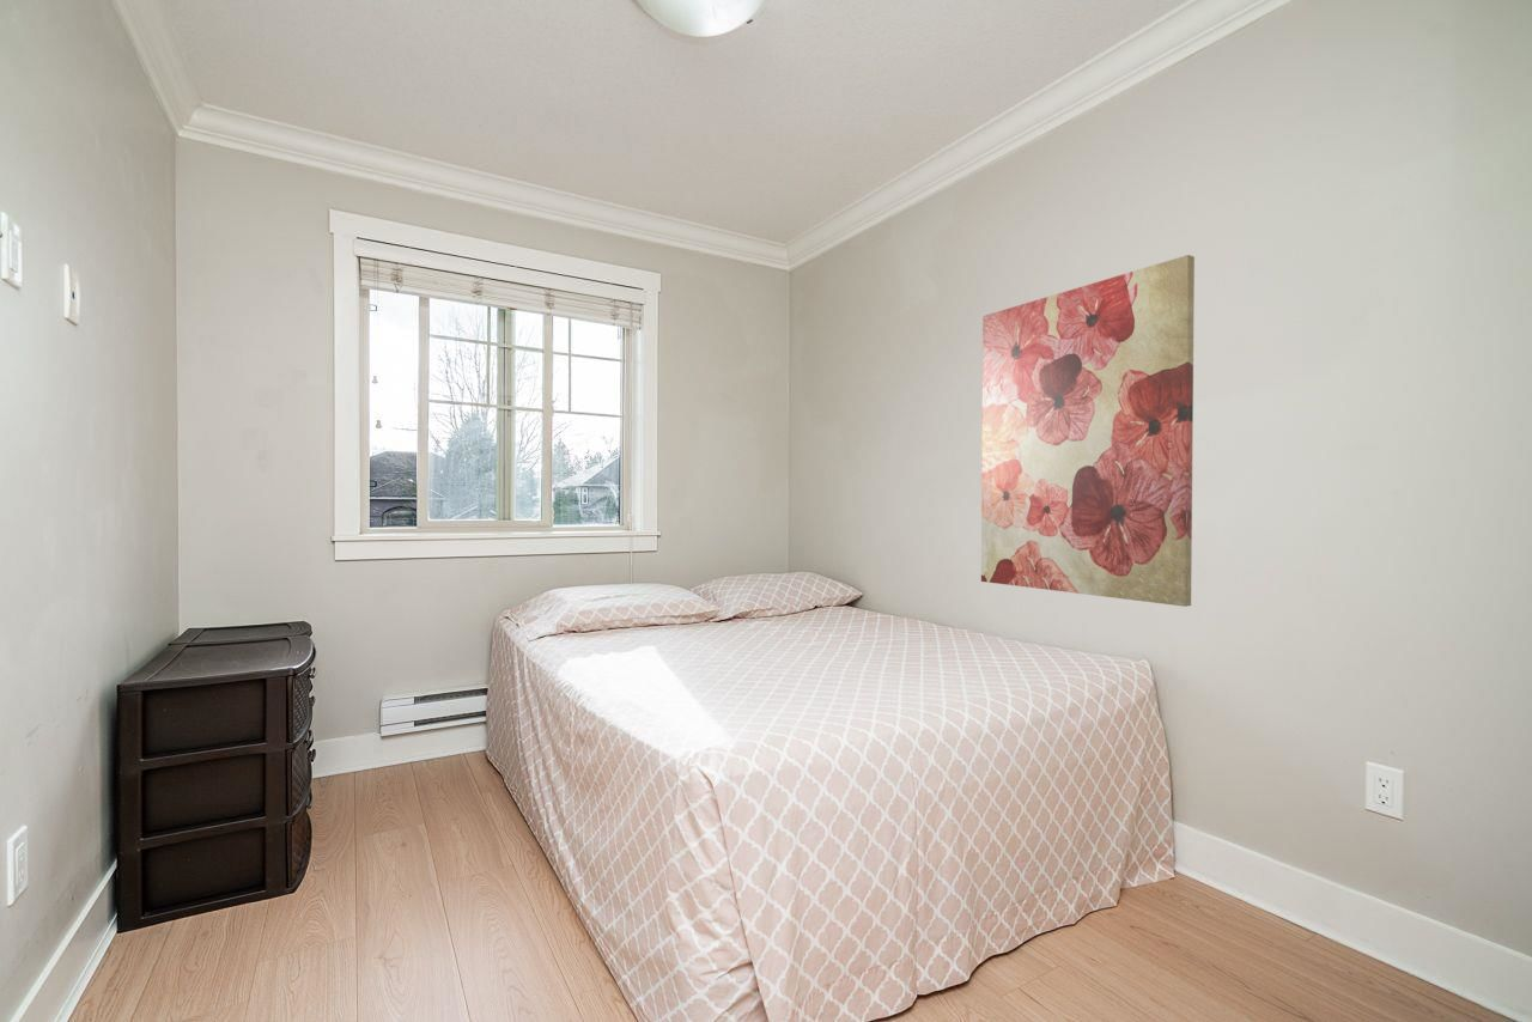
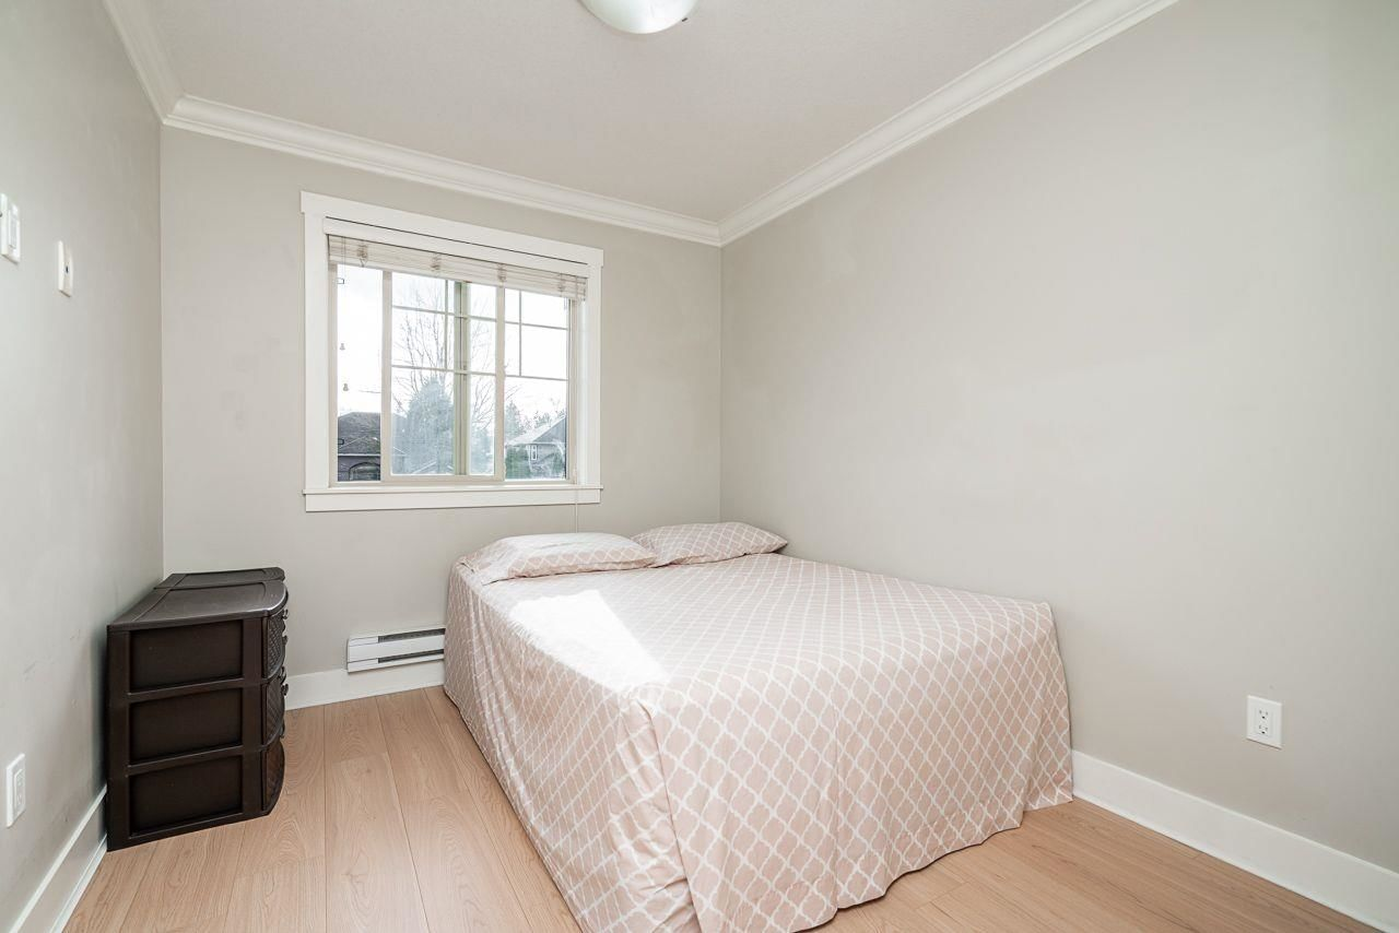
- wall art (1072, 440)
